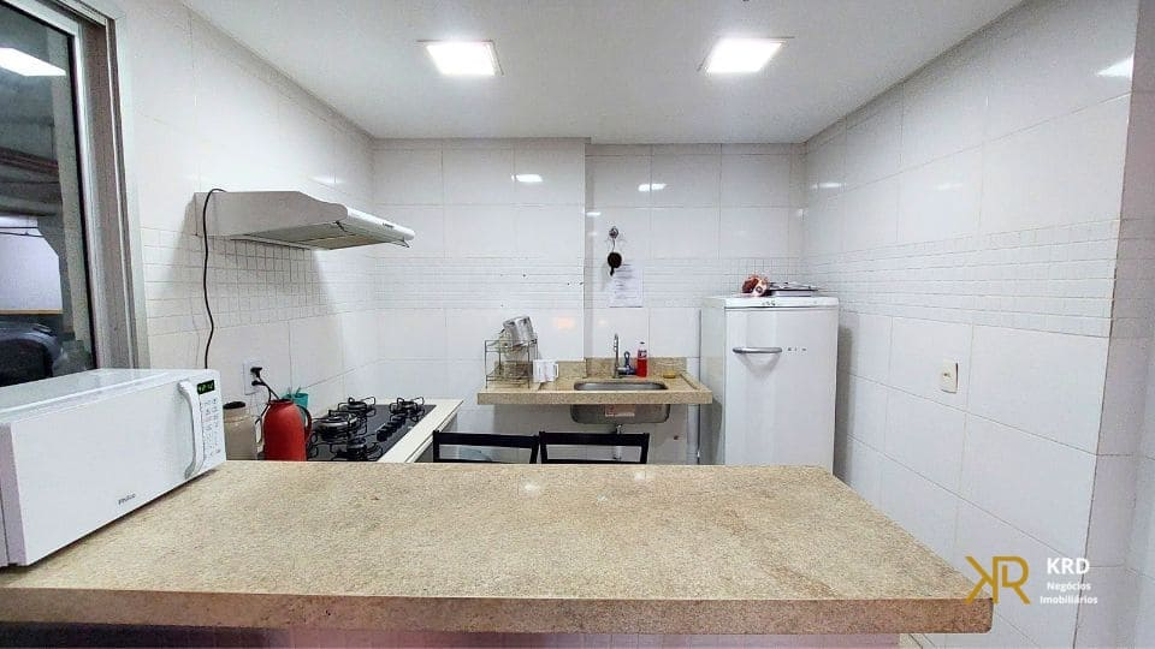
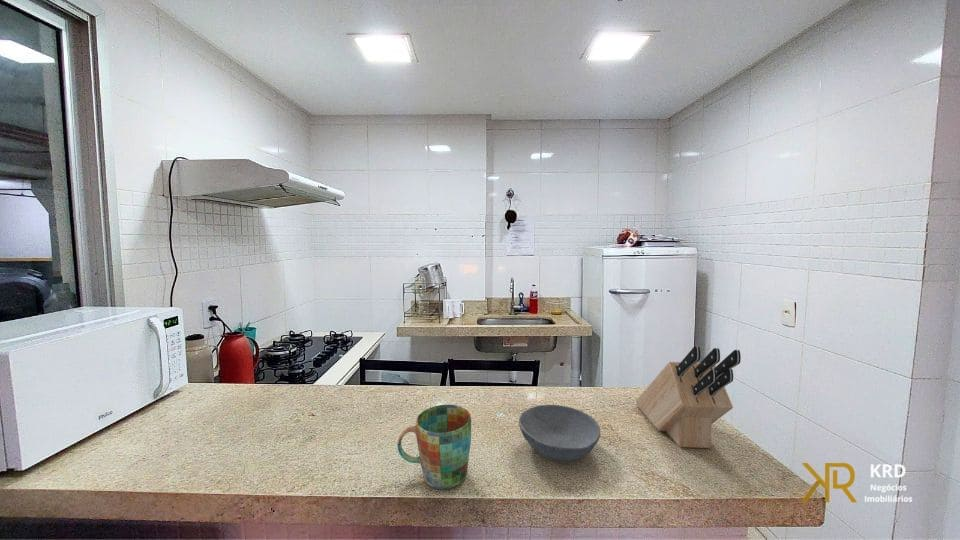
+ mug (434, 445)
+ knife block (682, 382)
+ bowl (558, 435)
